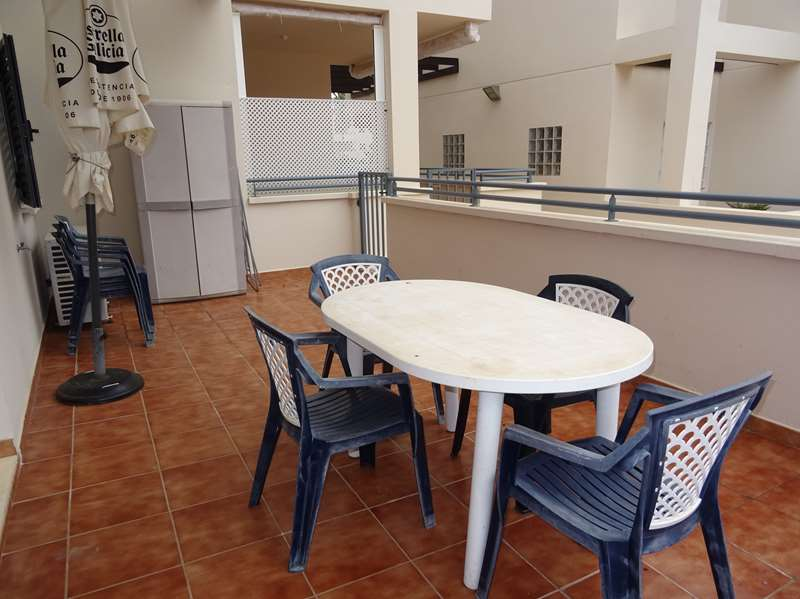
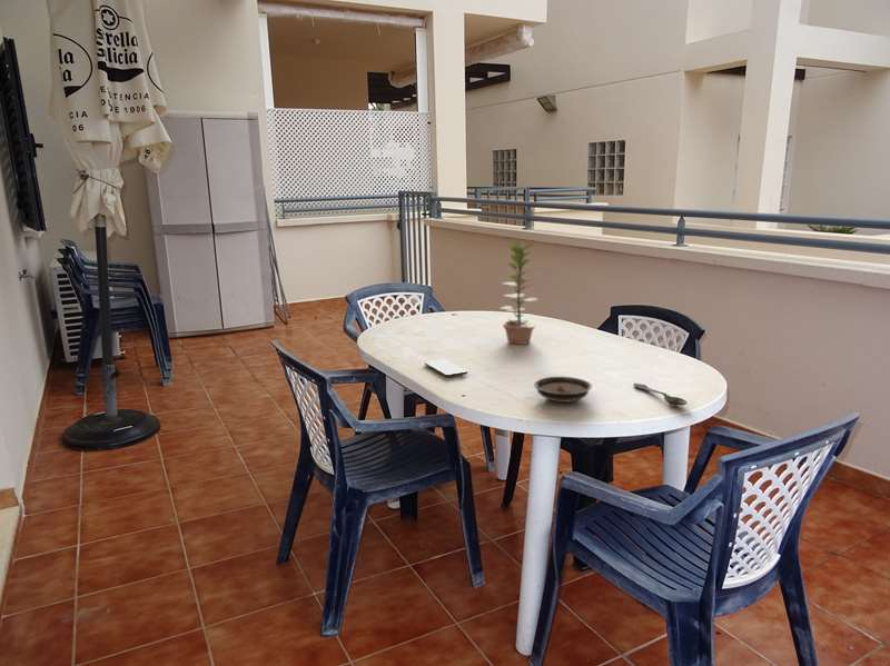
+ spoon (657, 392)
+ saucer (562, 390)
+ smartphone (445, 367)
+ plant (517, 292)
